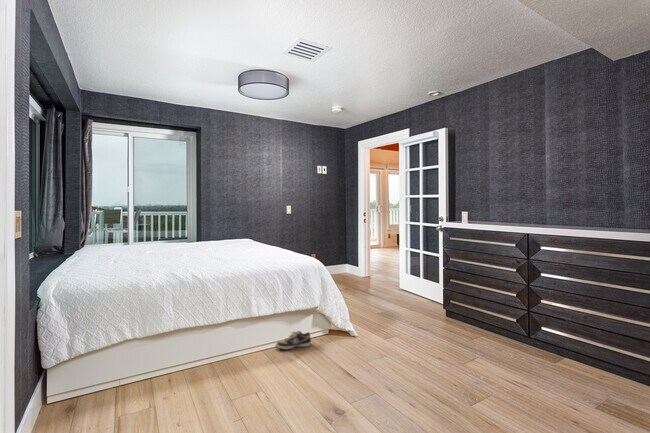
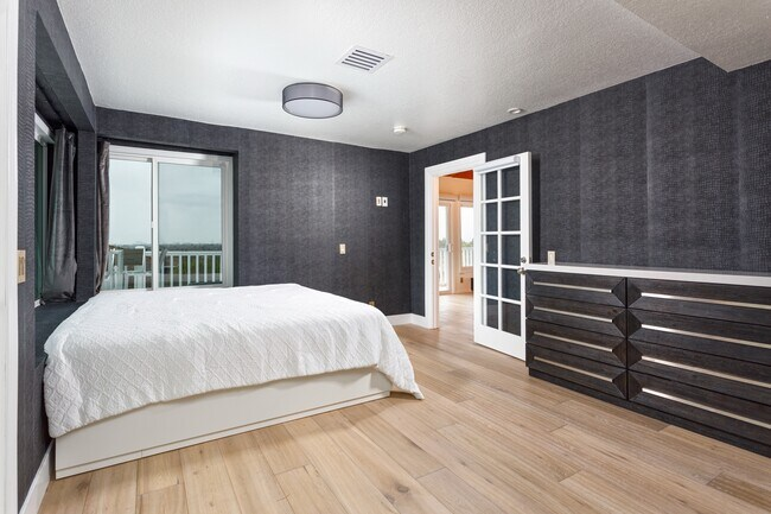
- shoe (293, 338)
